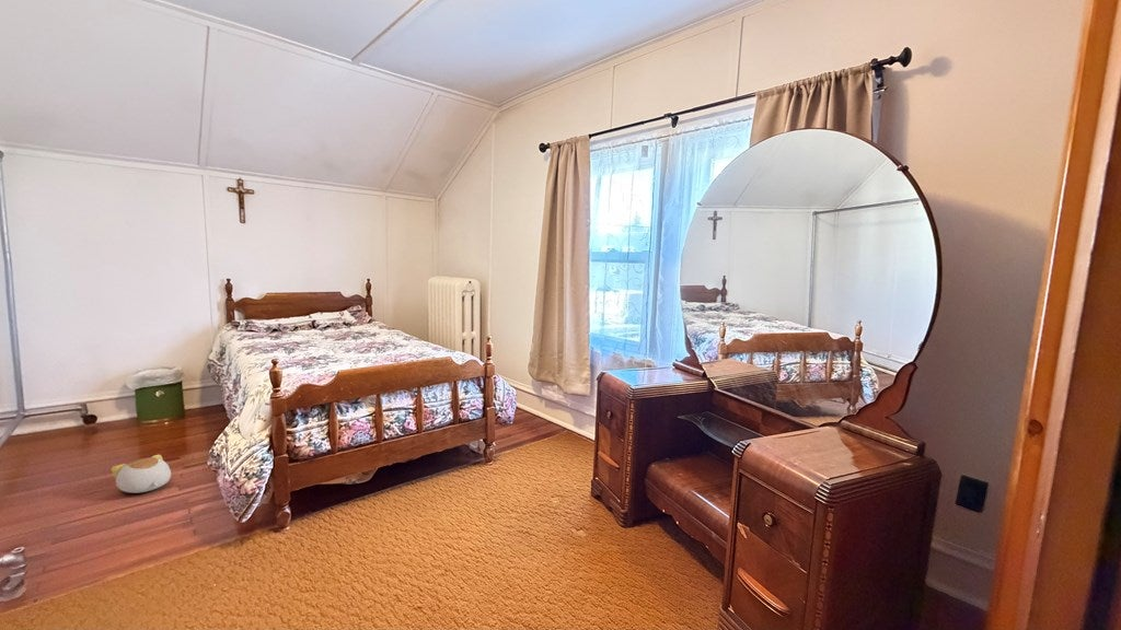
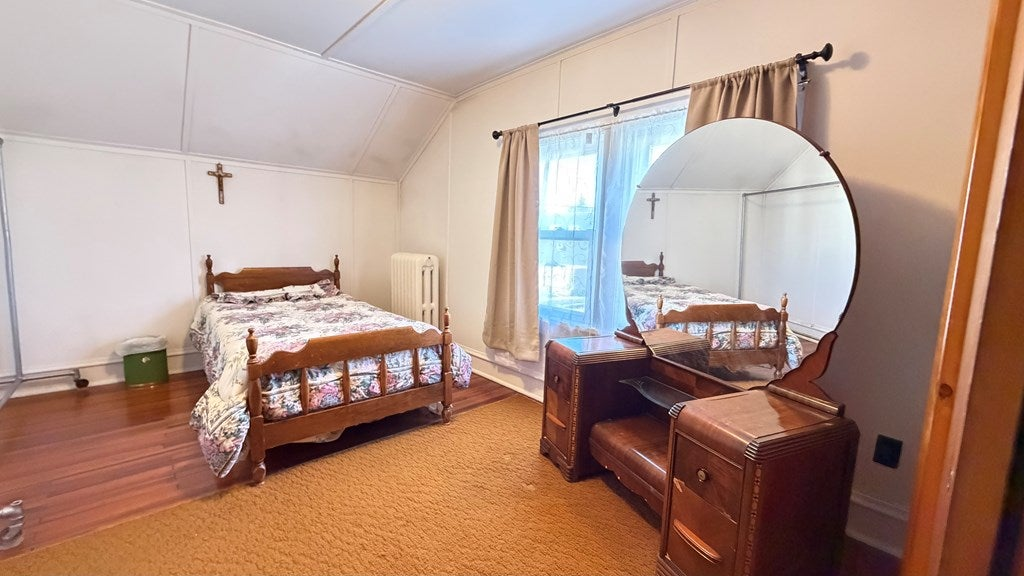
- plush toy (146, 475)
